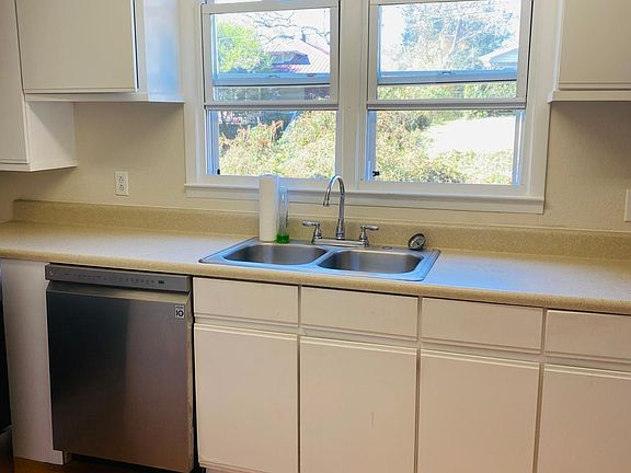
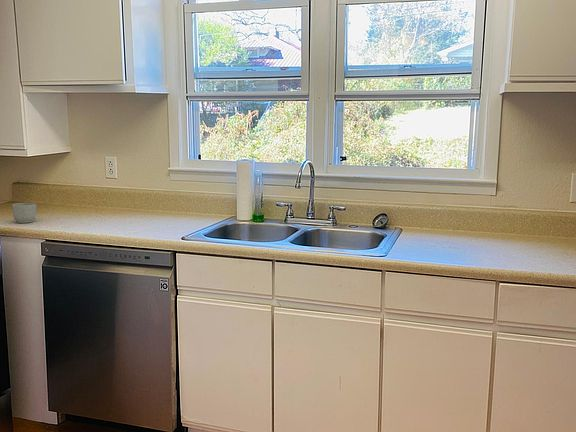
+ mug (26, 212)
